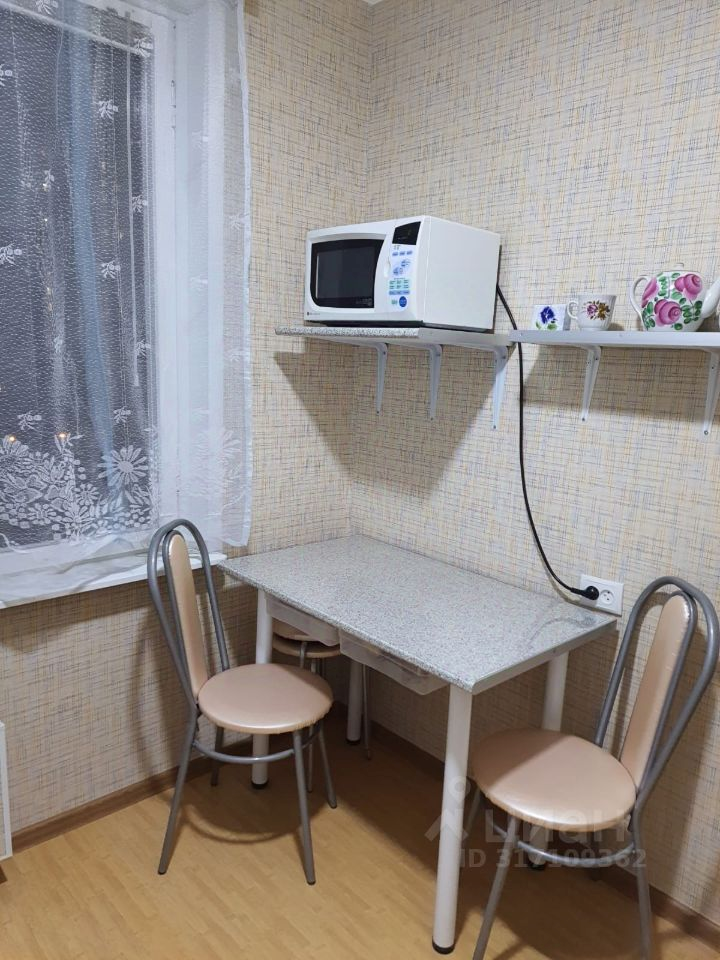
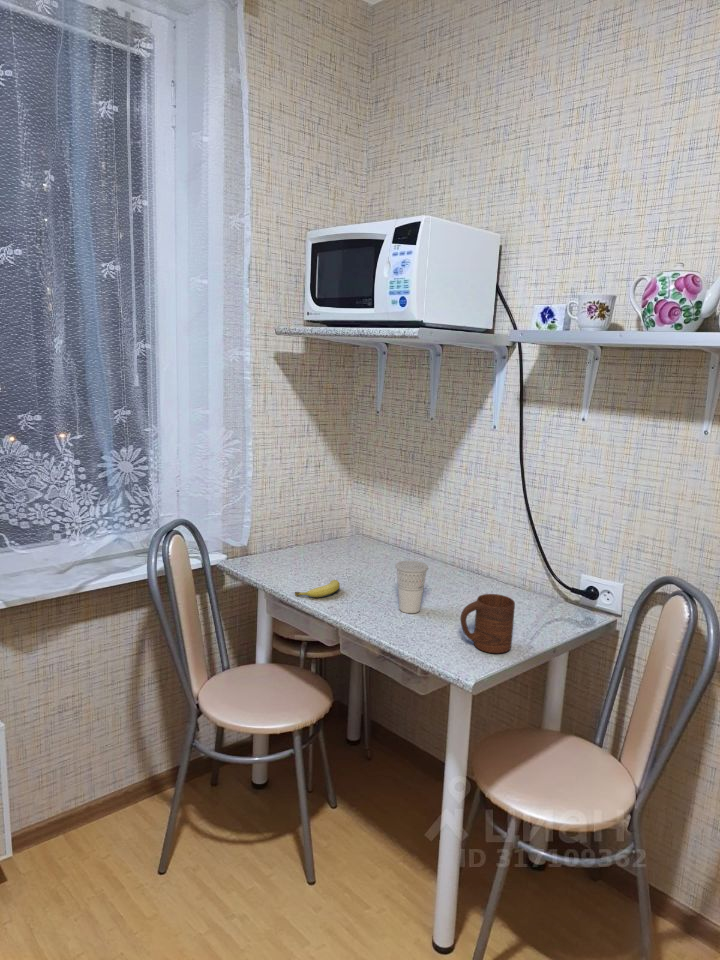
+ fruit (321, 588)
+ cup (410, 587)
+ cup (489, 624)
